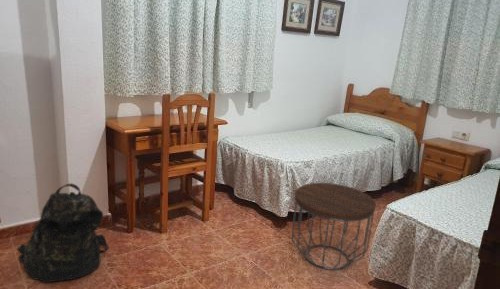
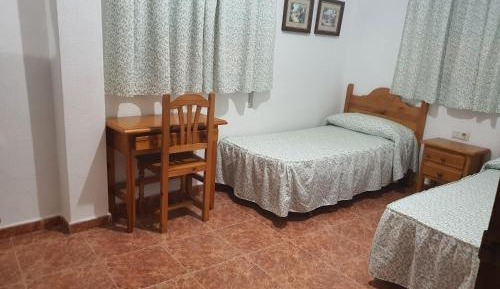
- backpack (65, 222)
- side table (332, 227)
